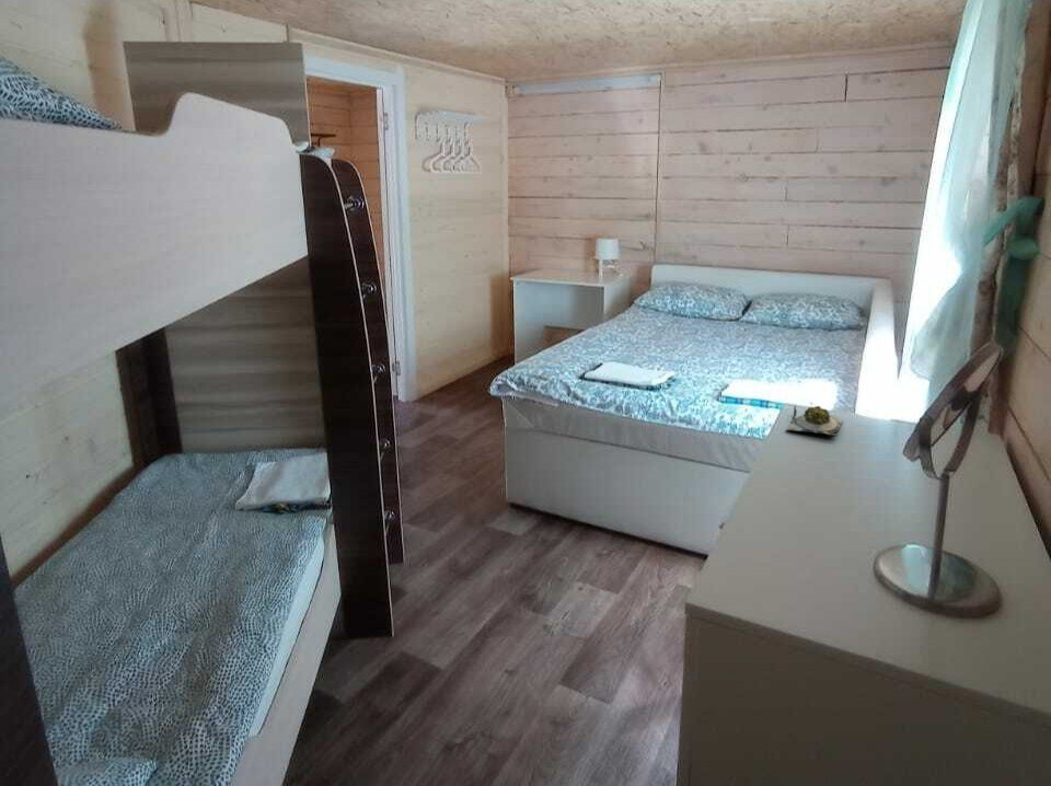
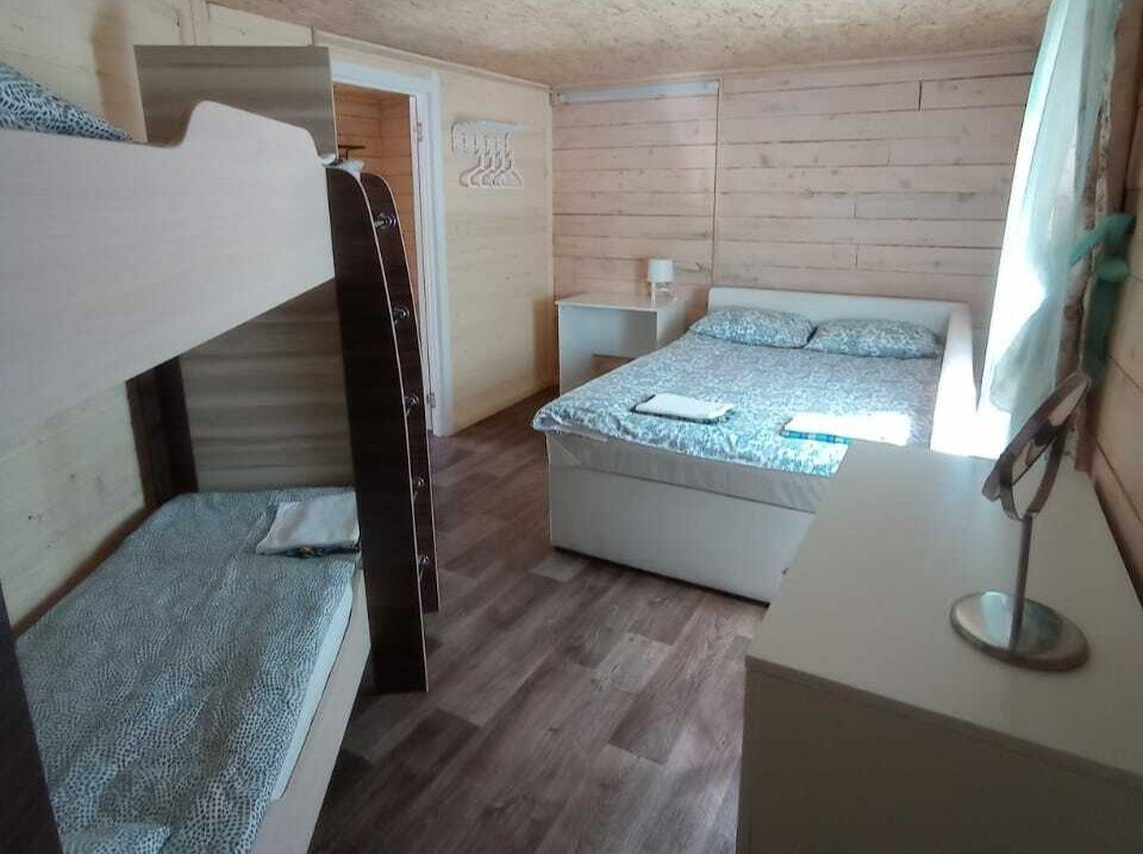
- succulent plant (817, 415)
